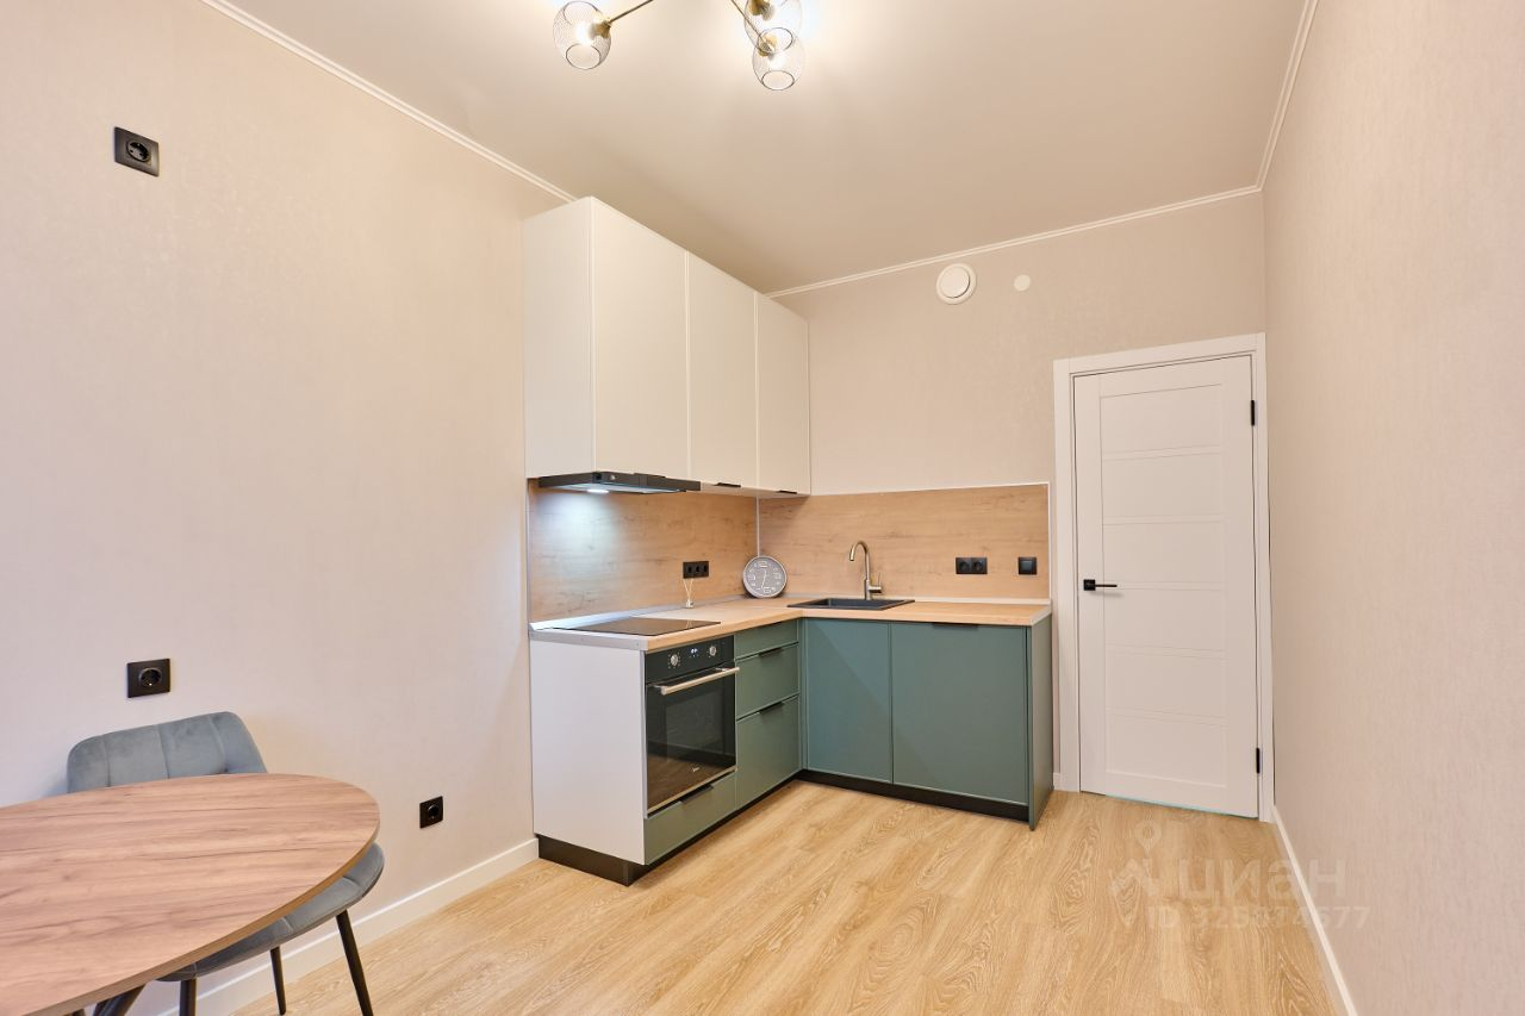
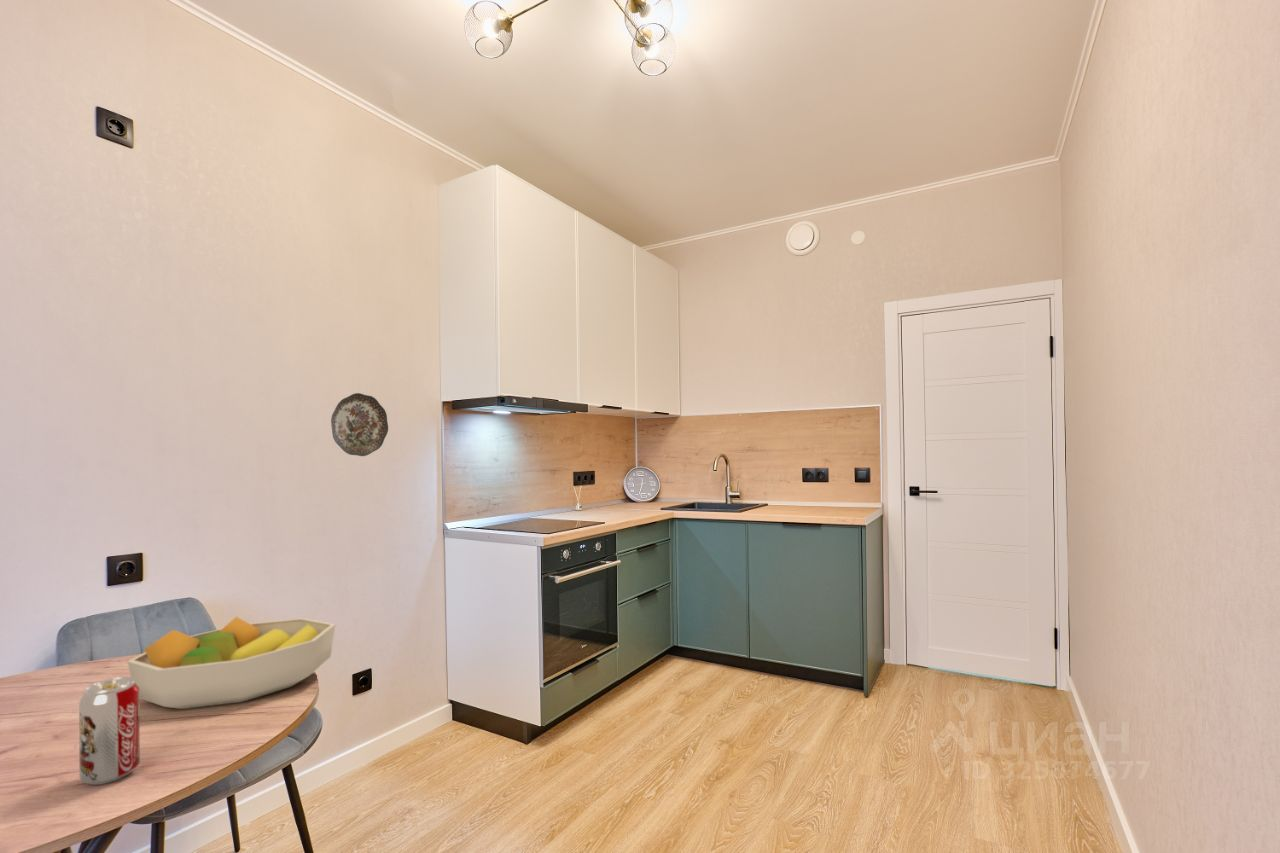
+ beverage can (110, 729)
+ decorative plate (359, 424)
+ fruit bowl (240, 653)
